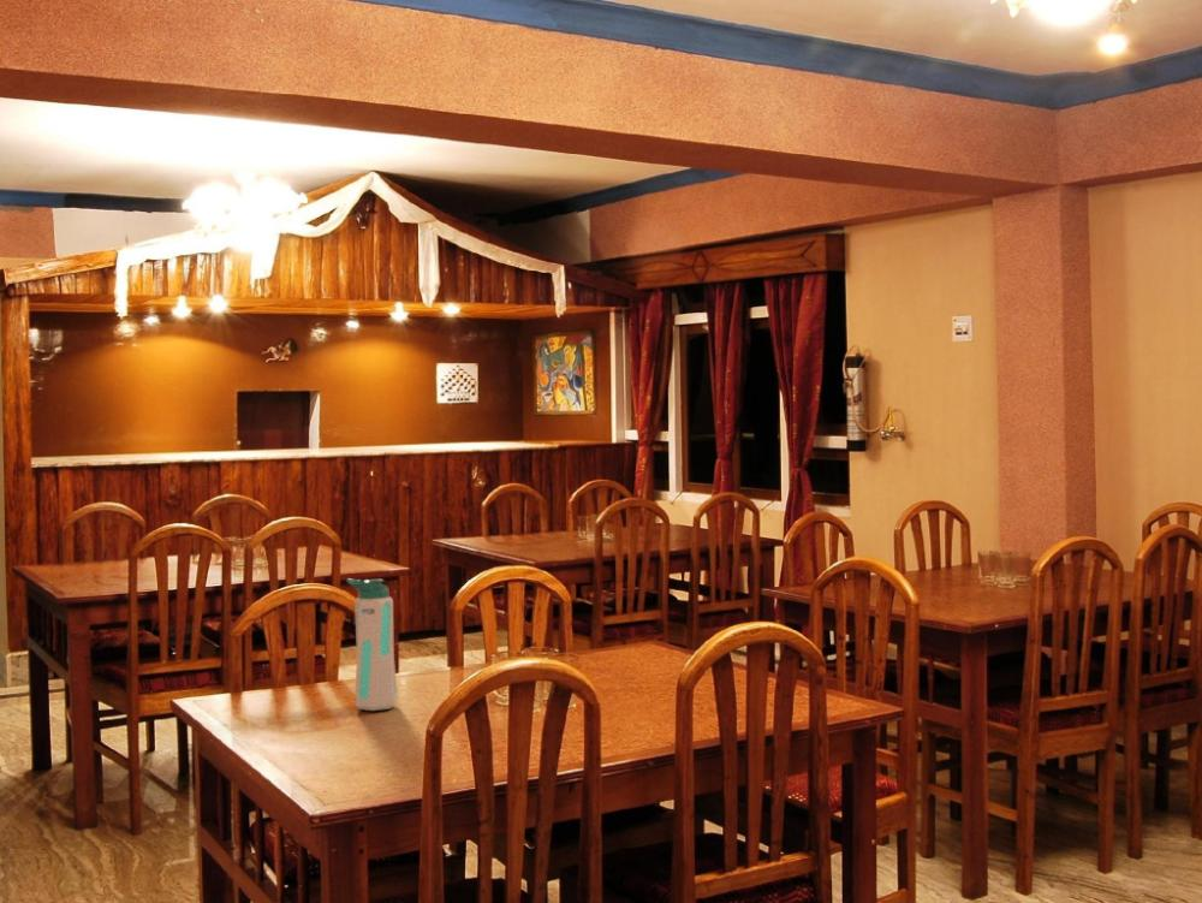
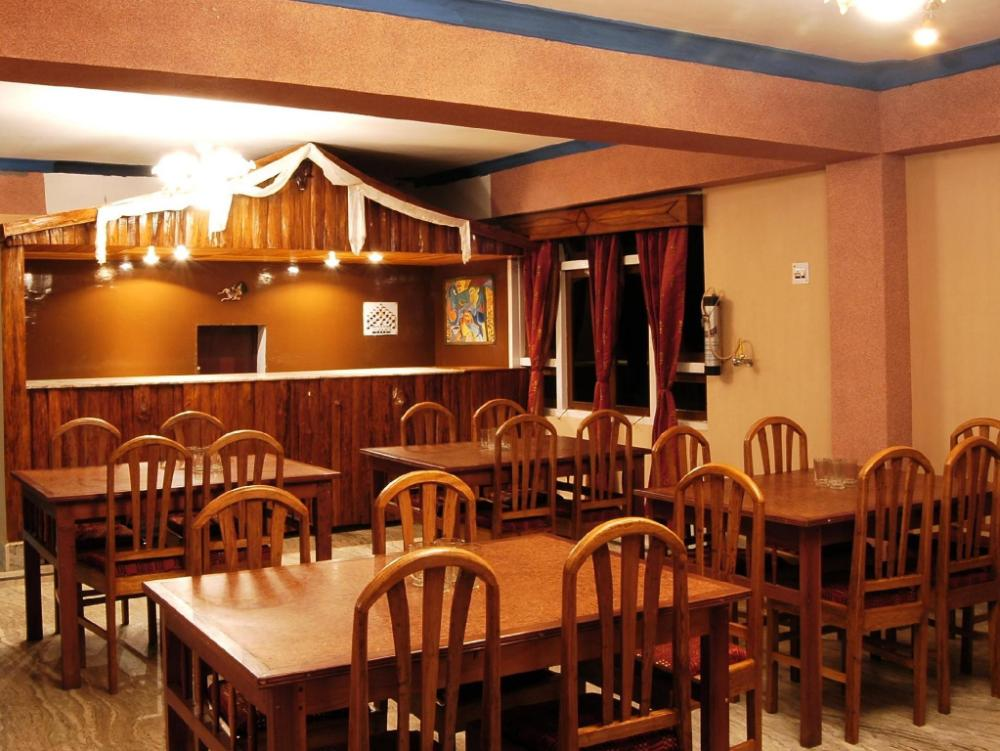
- water bottle (373, 642)
